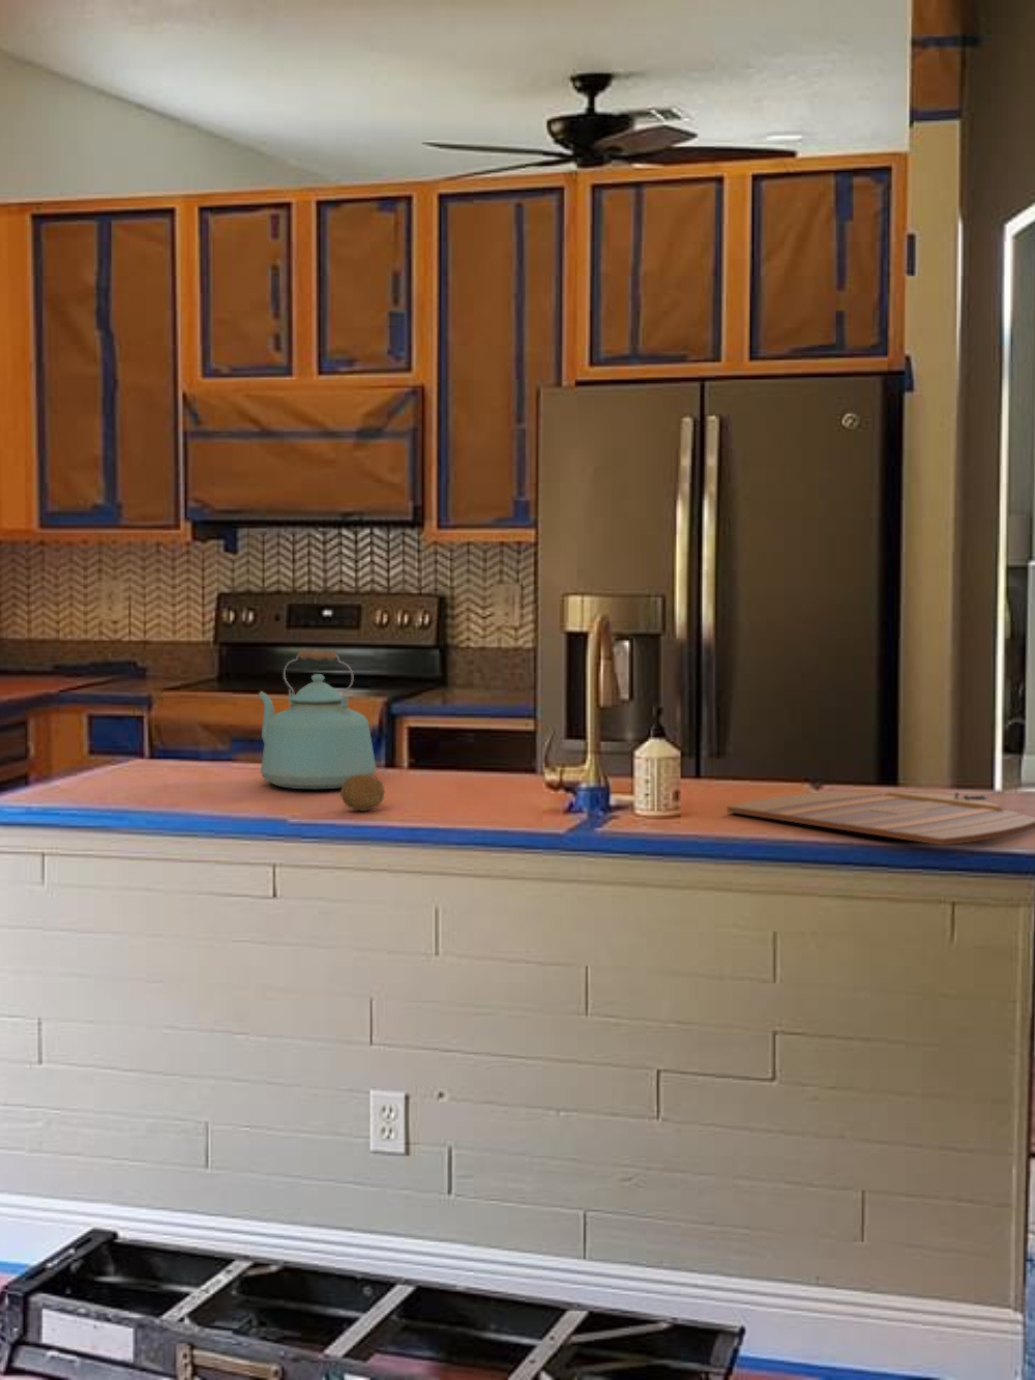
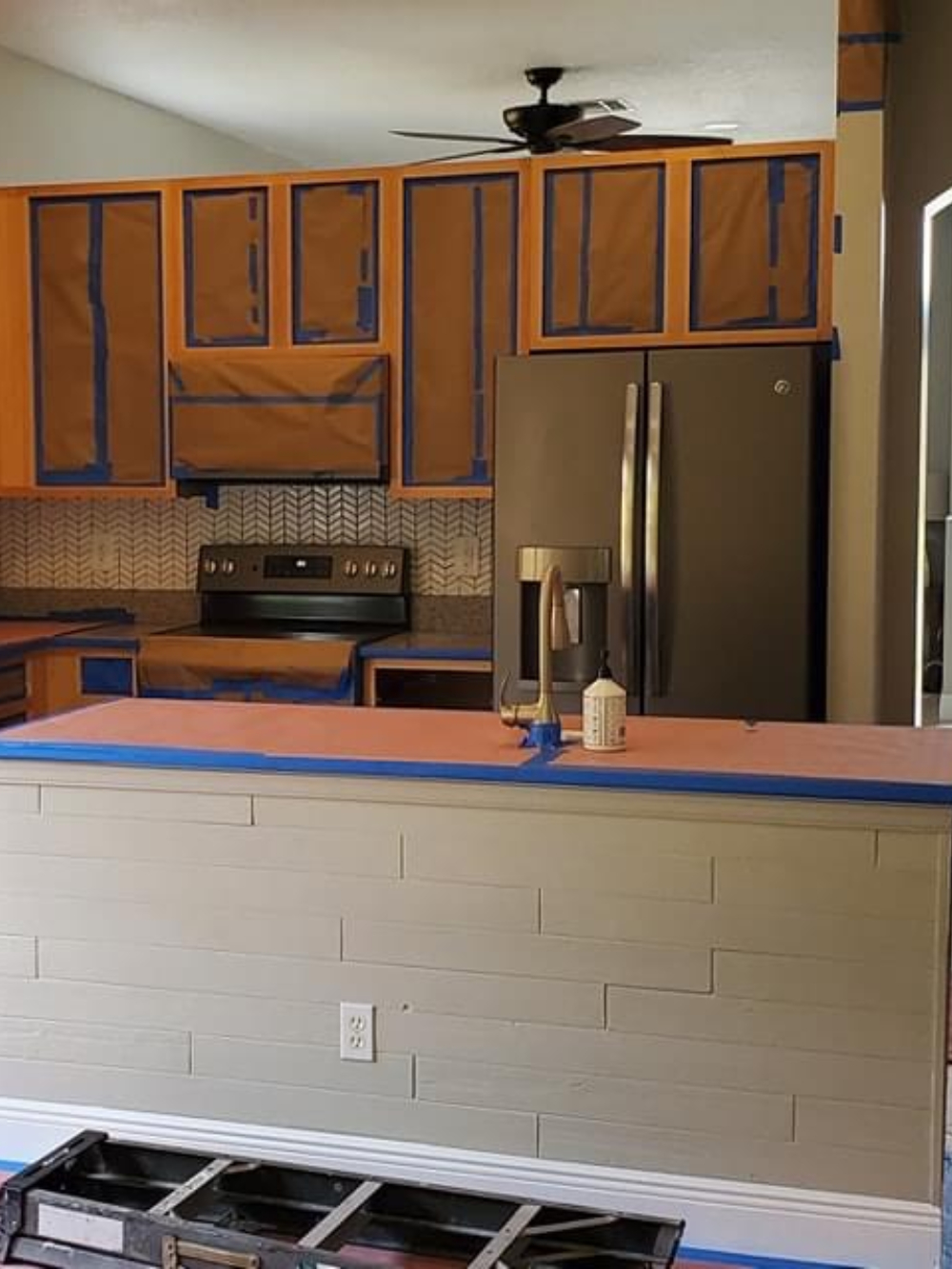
- cutting board (901, 808)
- fruit (362, 792)
- kettle (309, 716)
